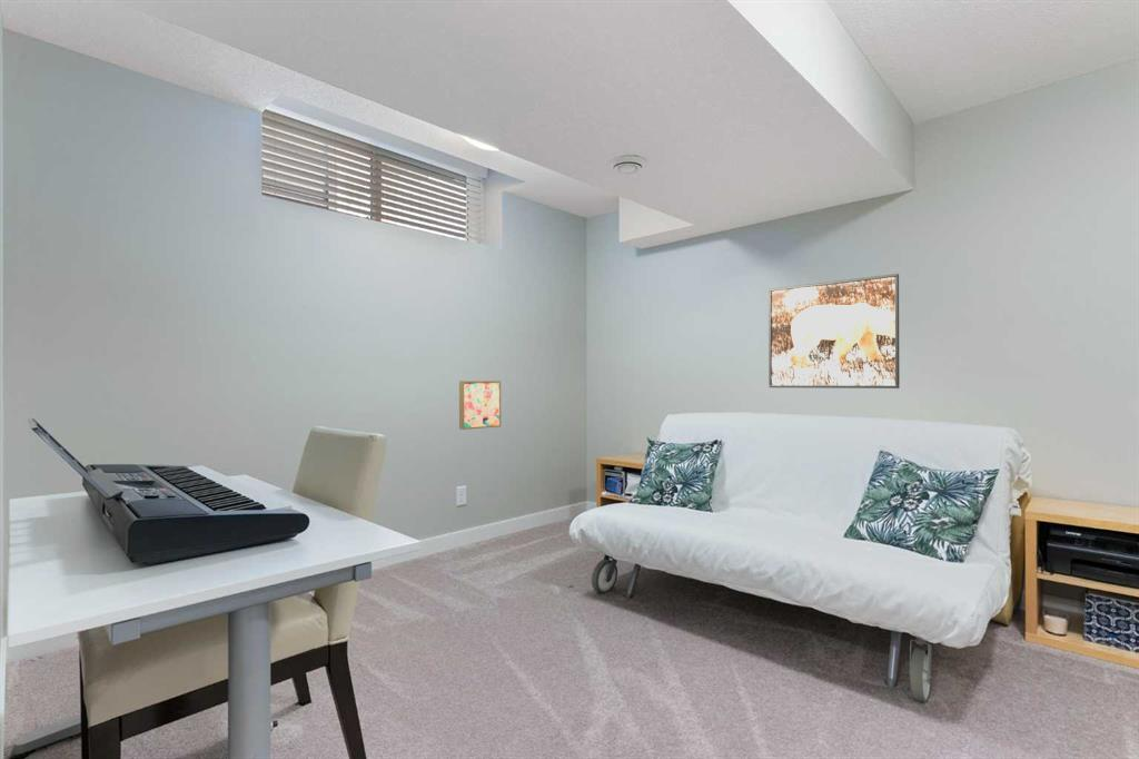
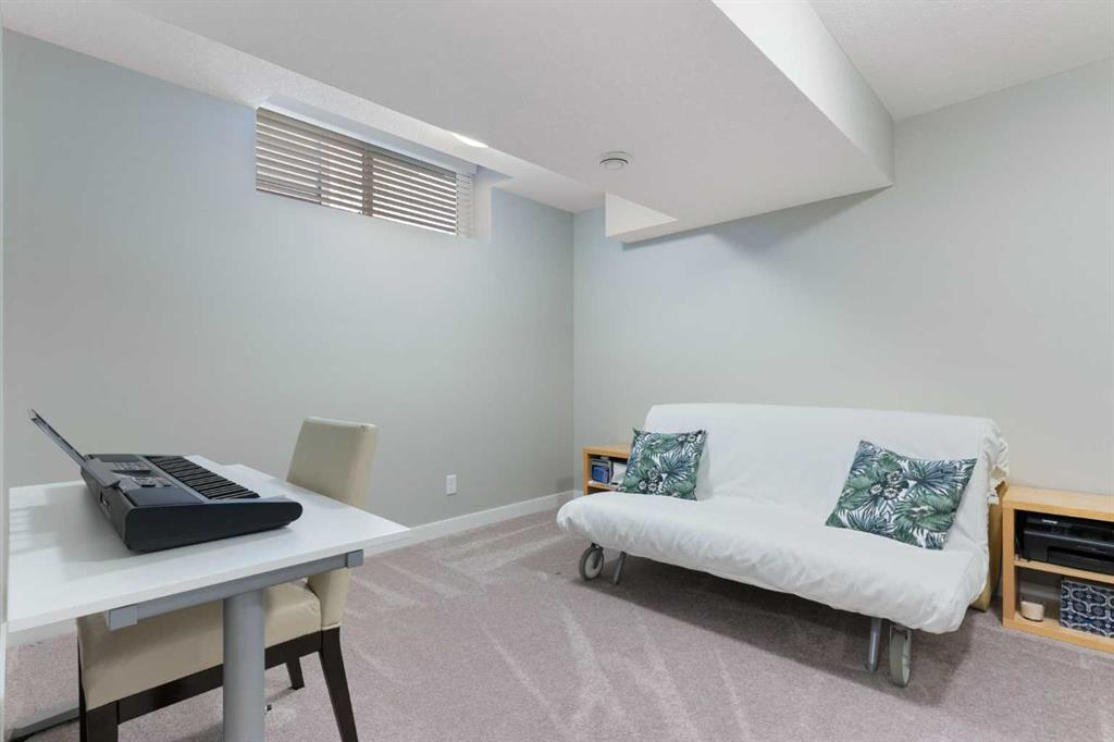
- wall art (481, 404)
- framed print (829, 335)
